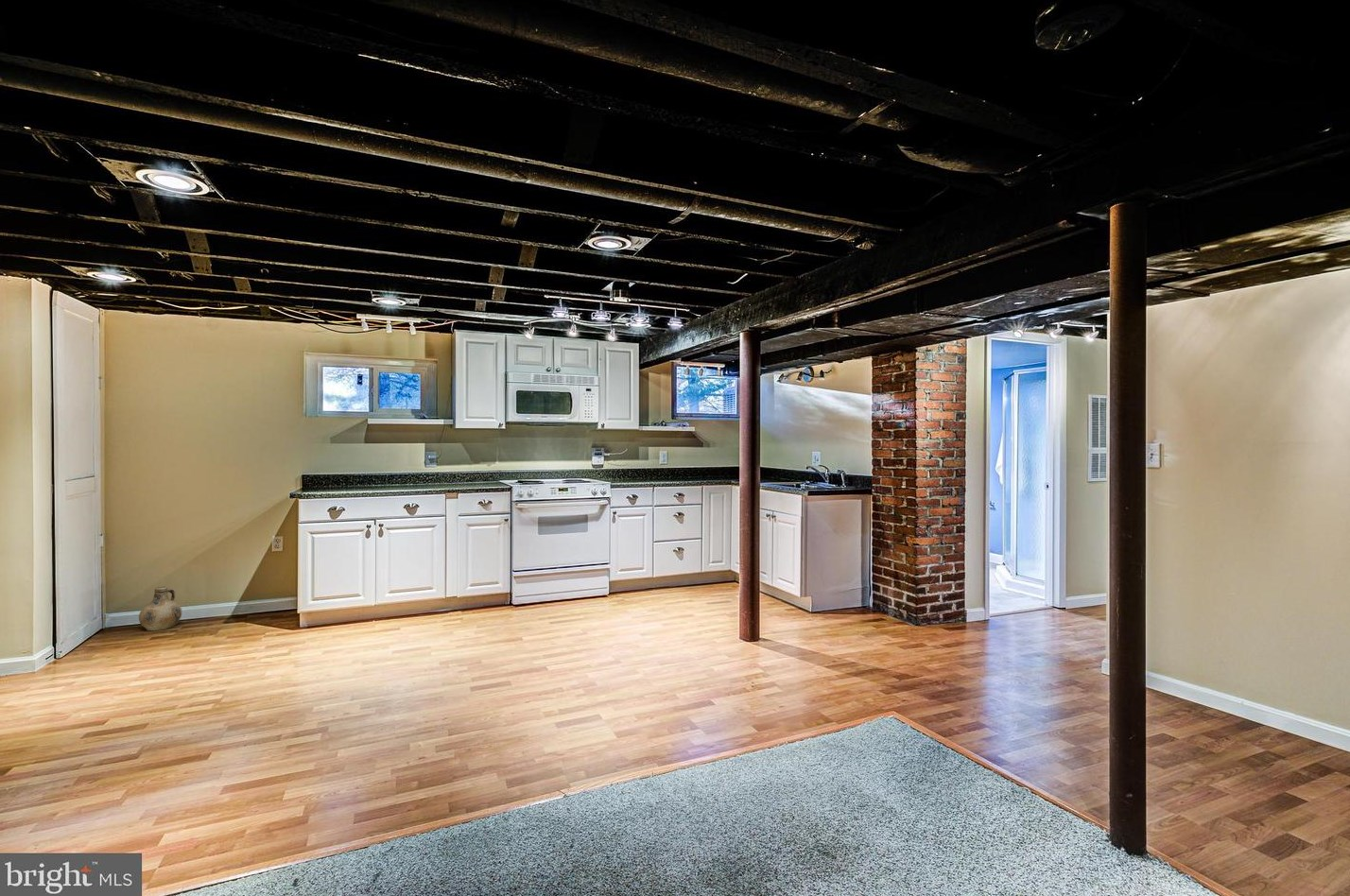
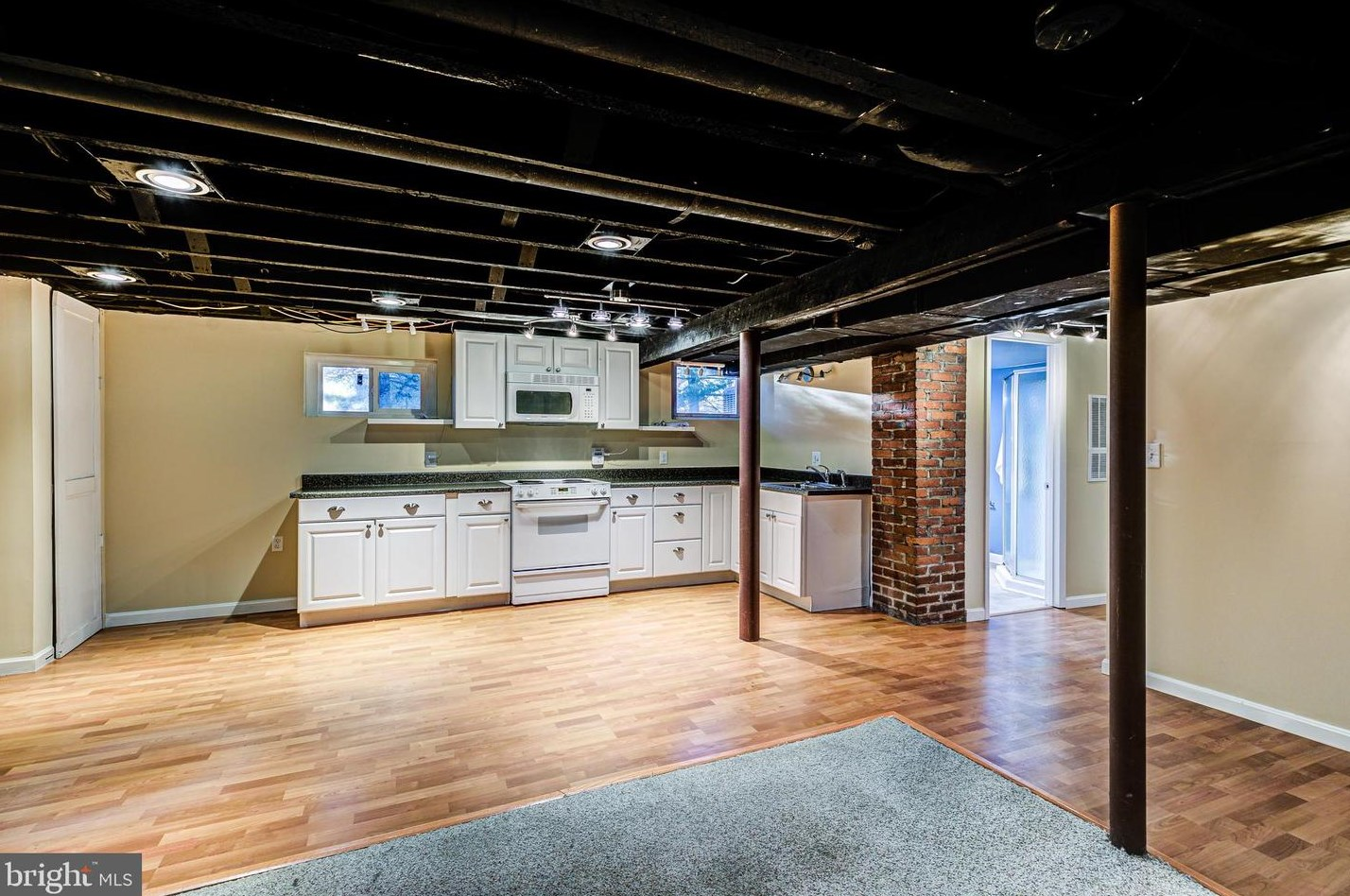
- ceramic jug (160, 607)
